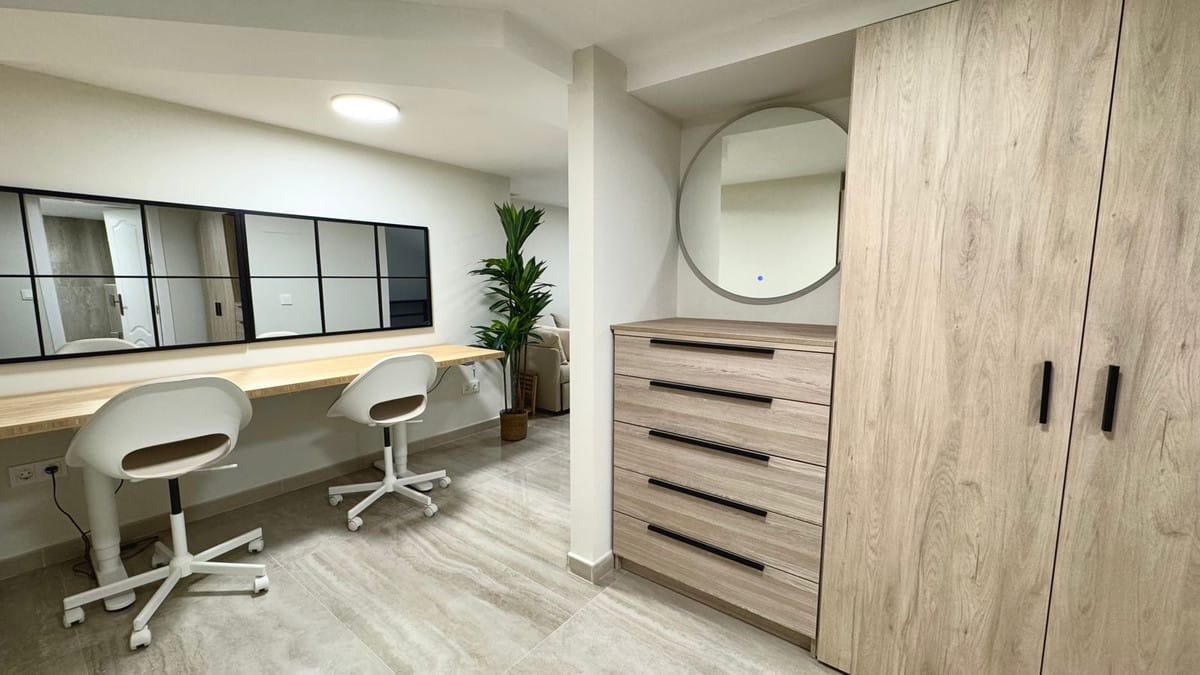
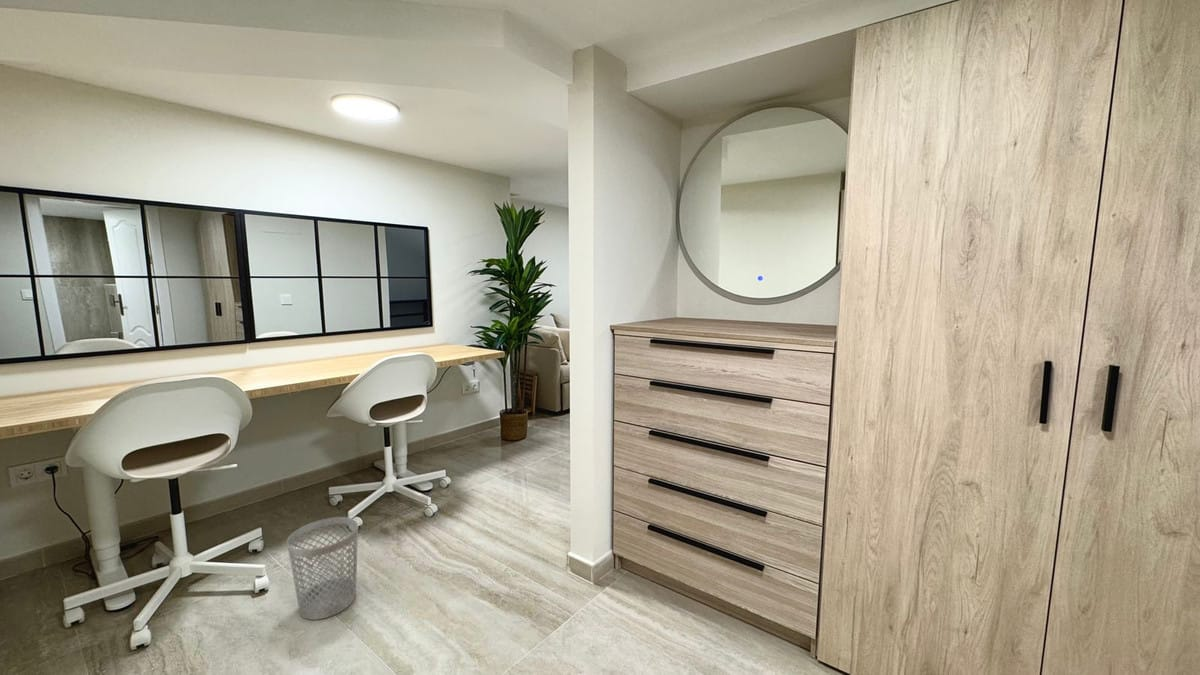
+ wastebasket (326, 568)
